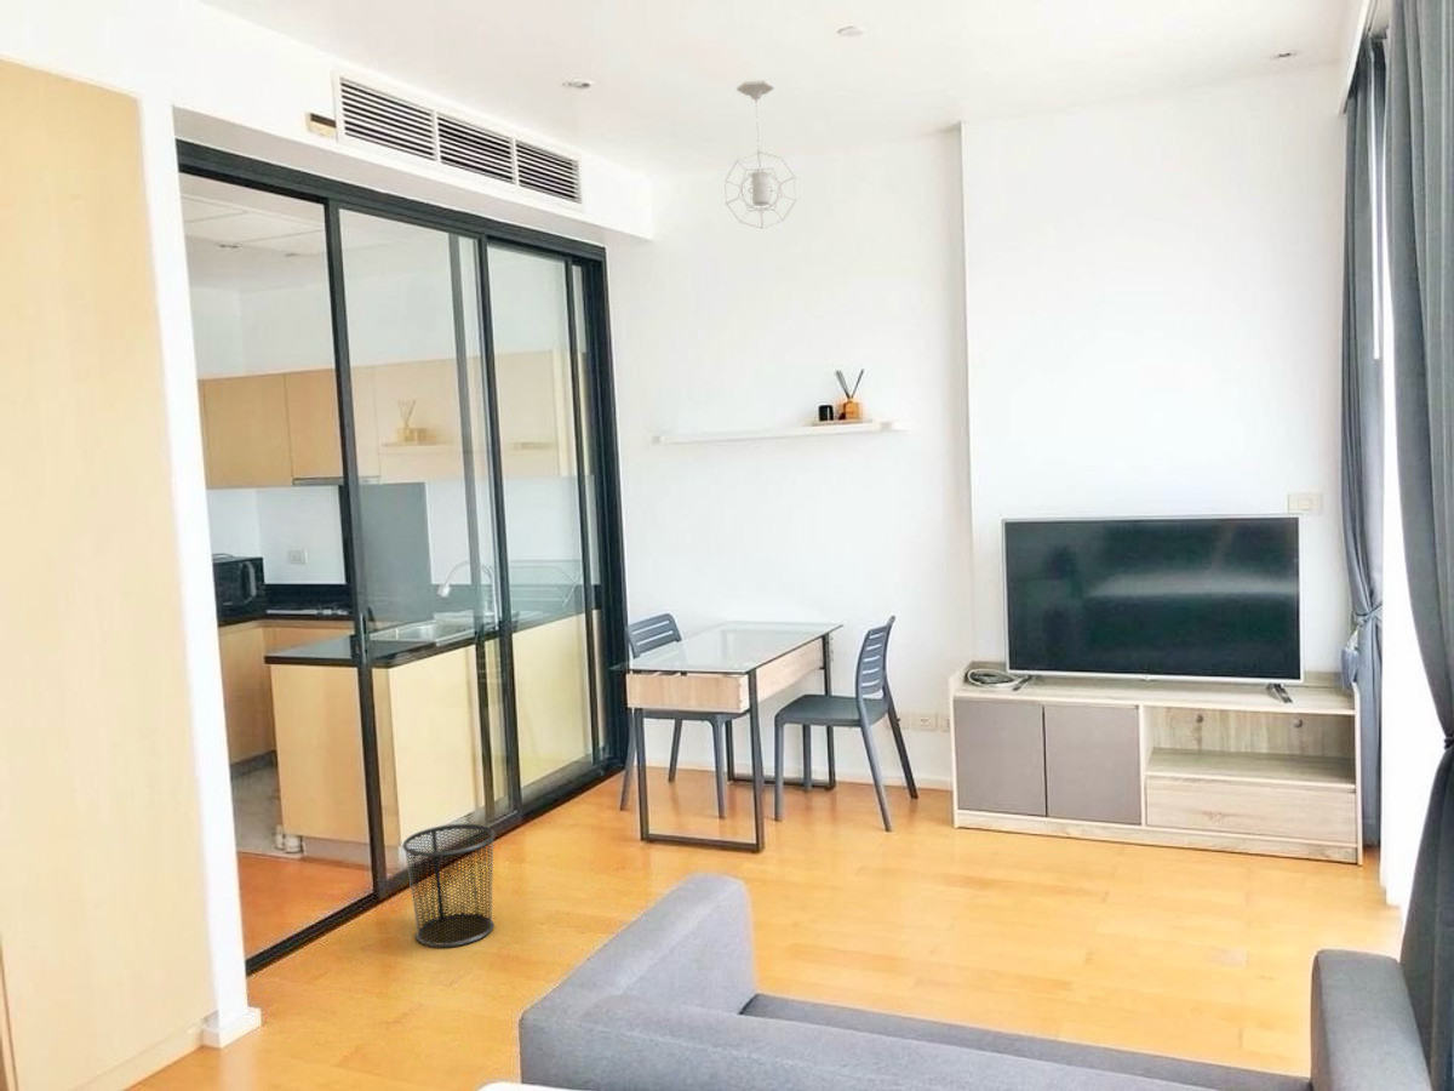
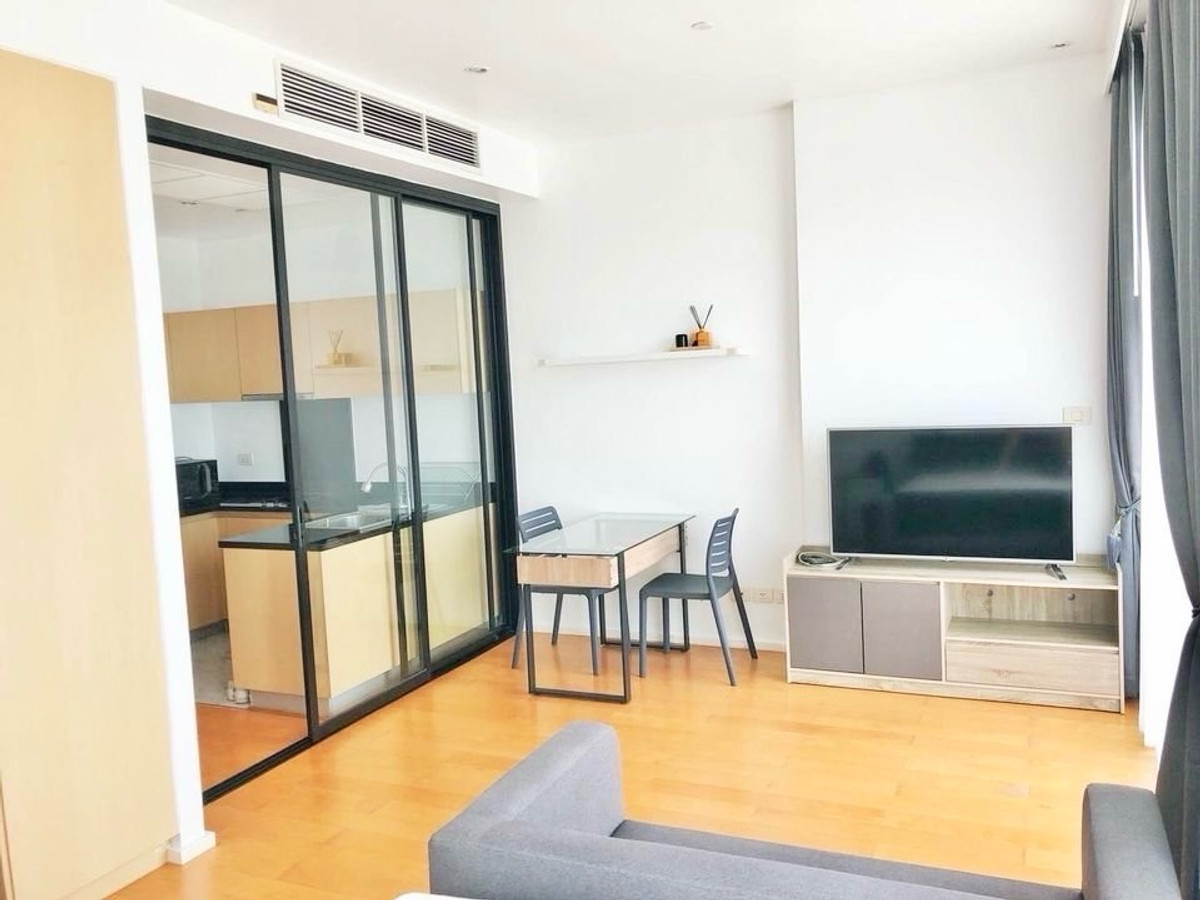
- waste bin (452, 885)
- pendant light (759, 158)
